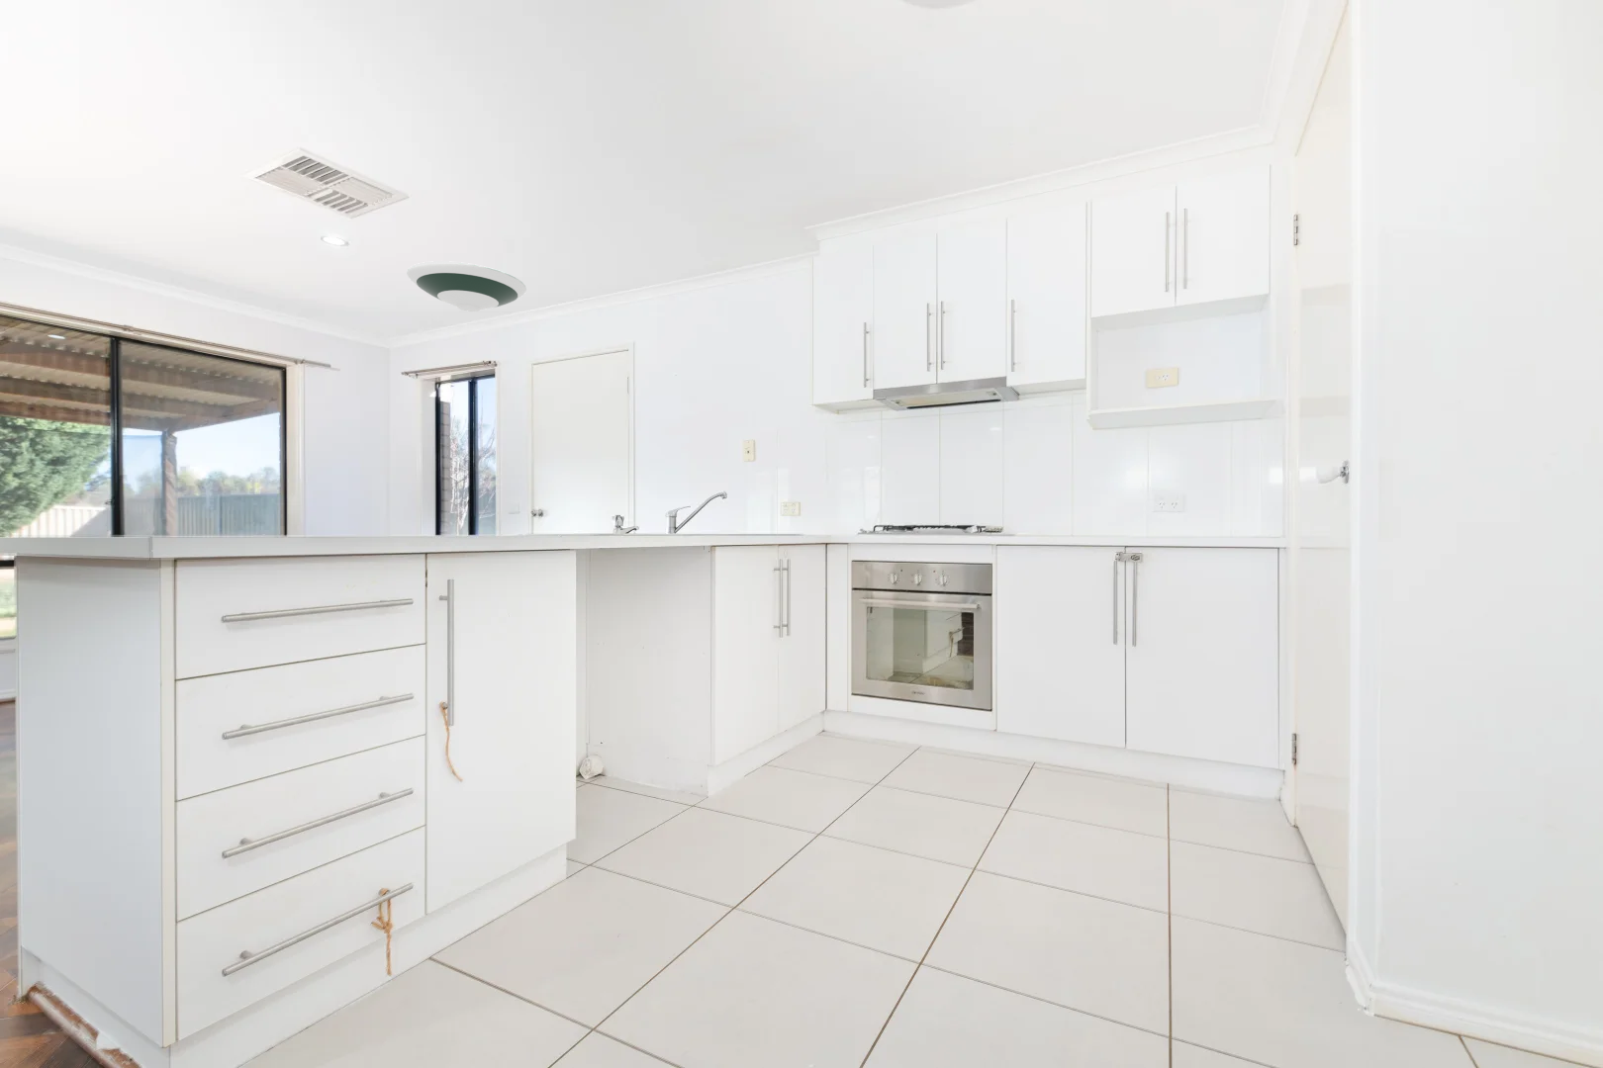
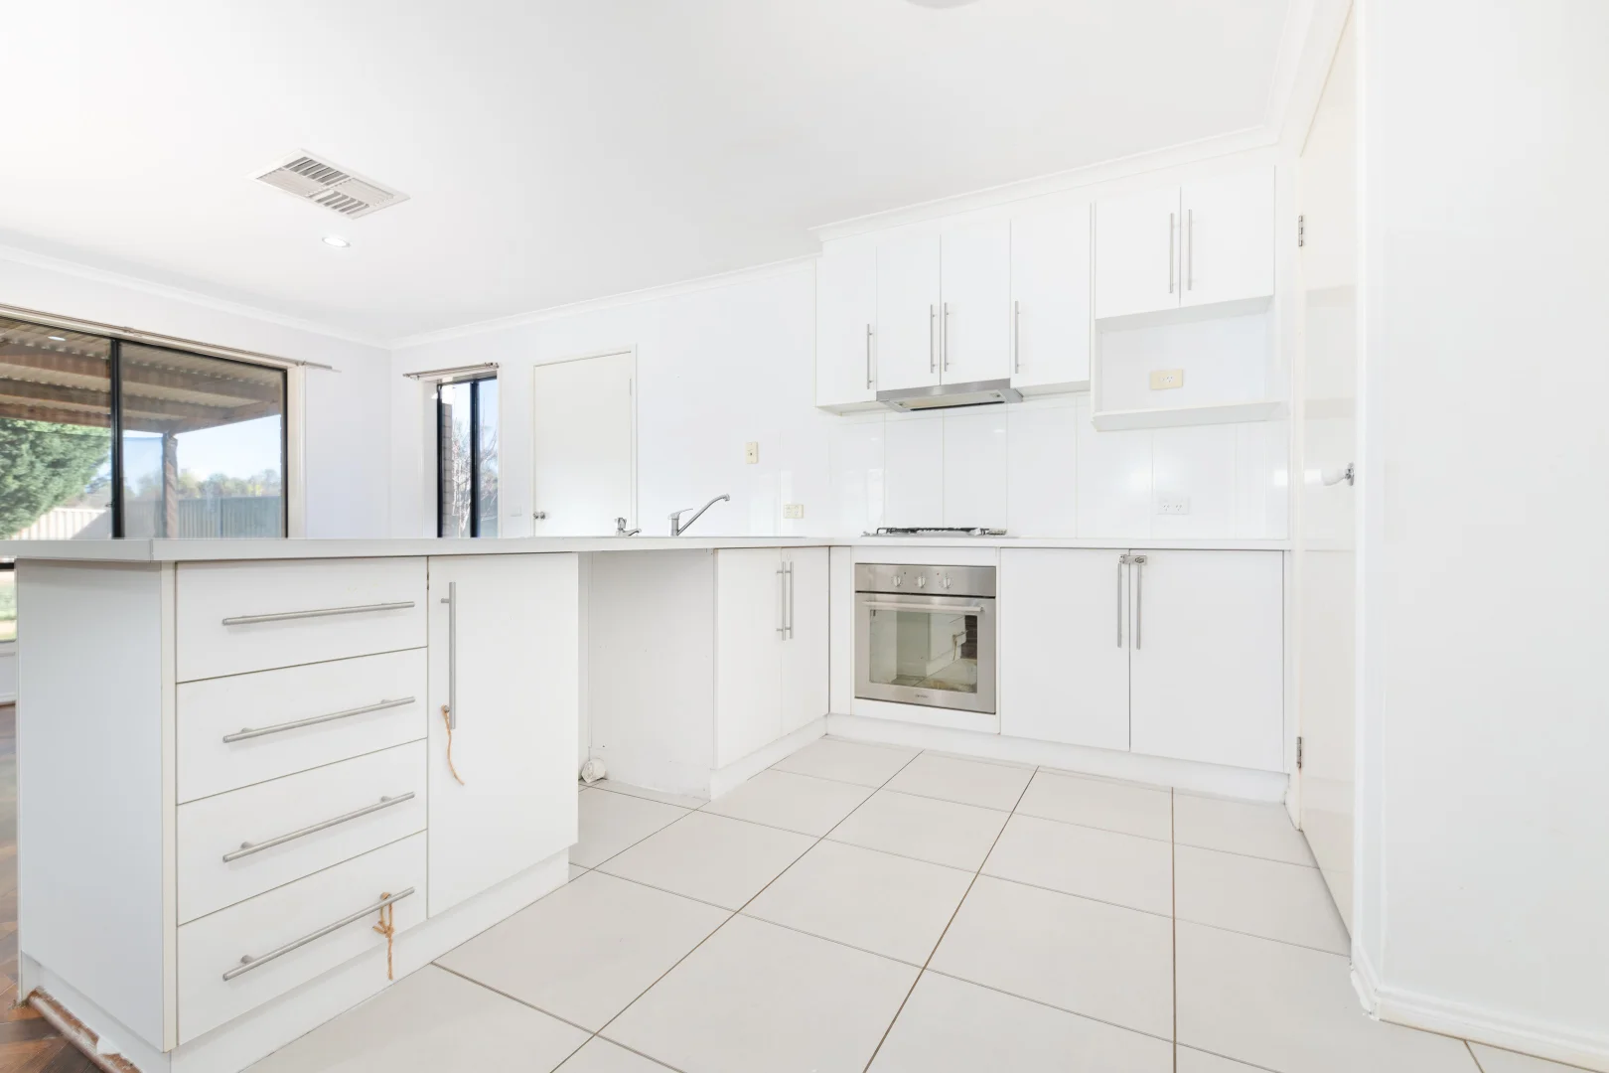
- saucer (468, 294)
